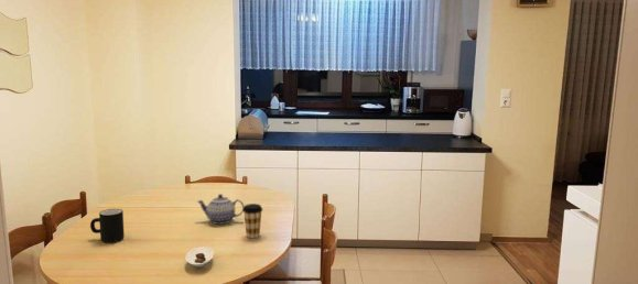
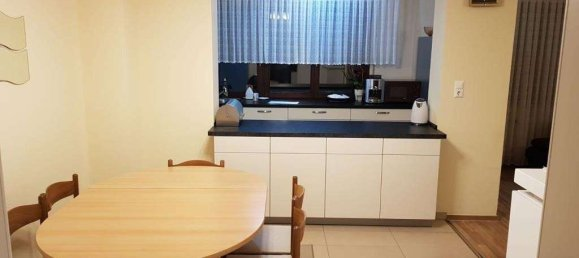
- saucer (199, 258)
- teapot (220, 207)
- mug (106, 225)
- coffee cup (252, 220)
